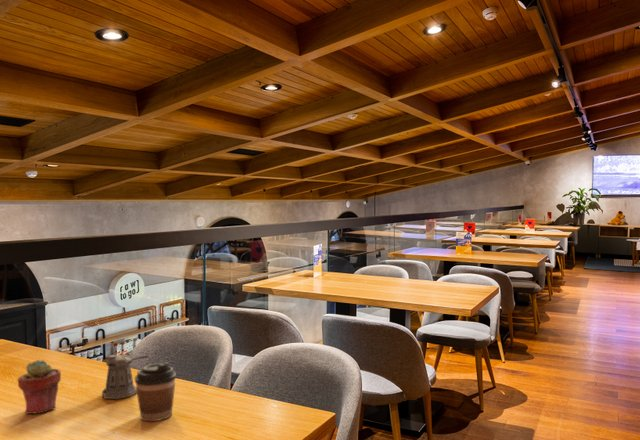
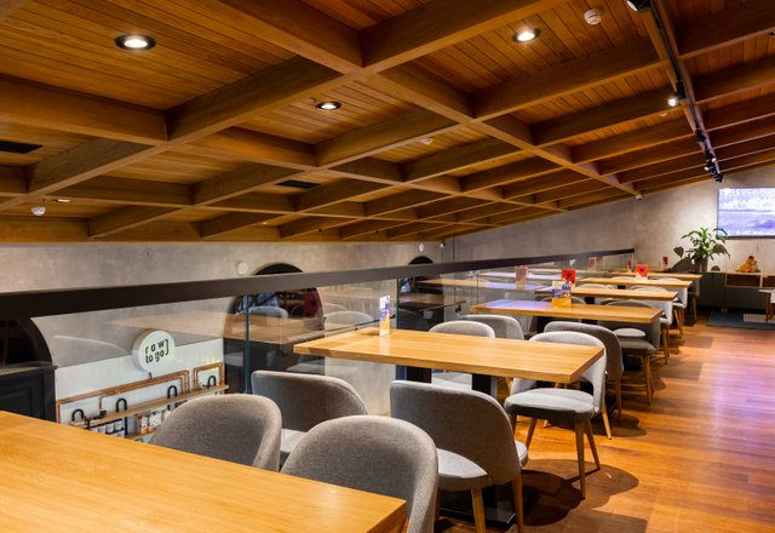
- pepper shaker (123, 373)
- potted succulent (40, 384)
- coffee cup (155, 389)
